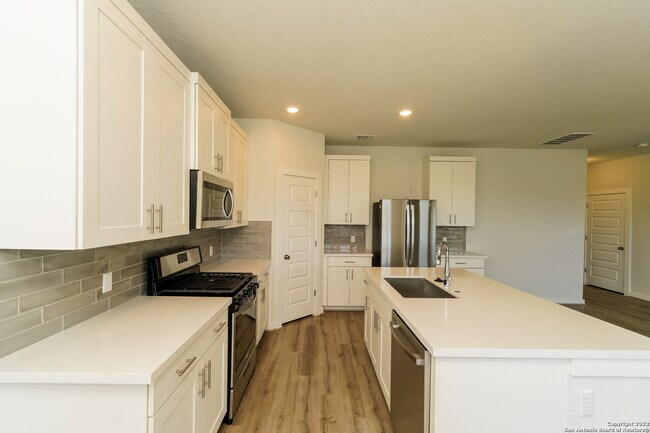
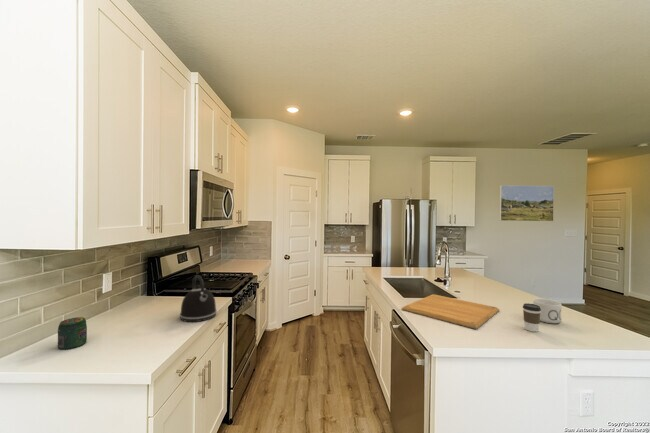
+ coffee cup (531, 317)
+ jar (72, 332)
+ chopping board (450, 308)
+ kettle (198, 295)
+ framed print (526, 203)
+ mug (541, 310)
